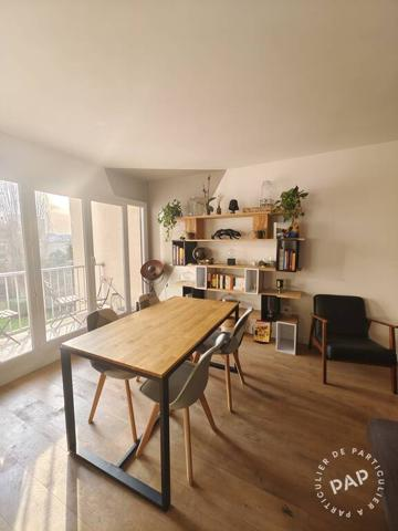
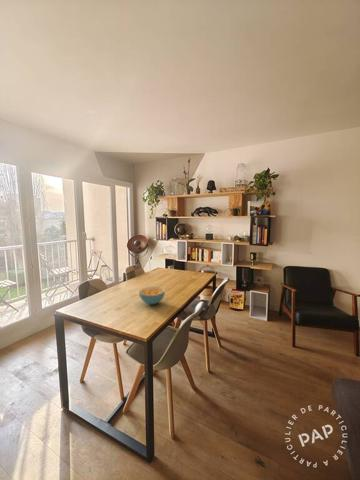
+ cereal bowl (152, 296)
